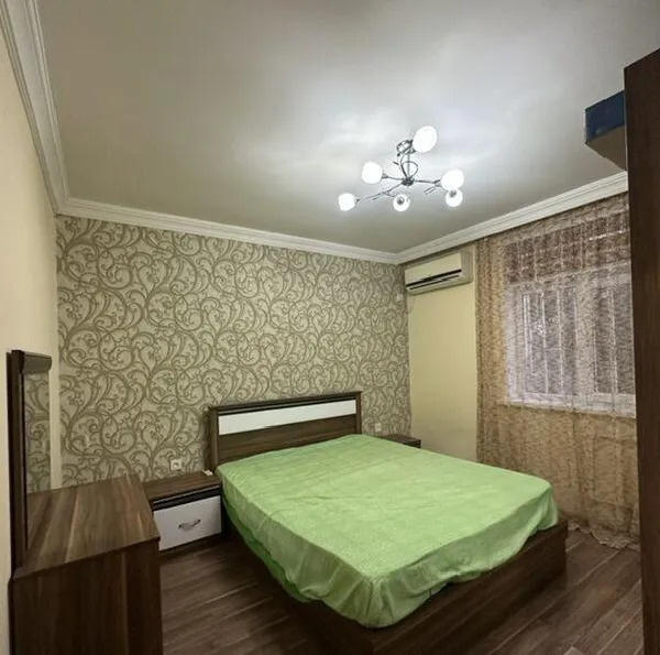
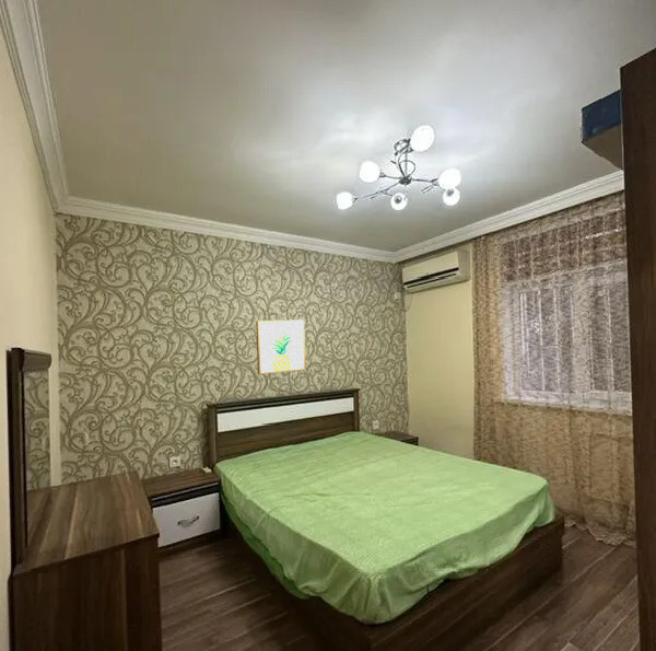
+ wall art (281, 346)
